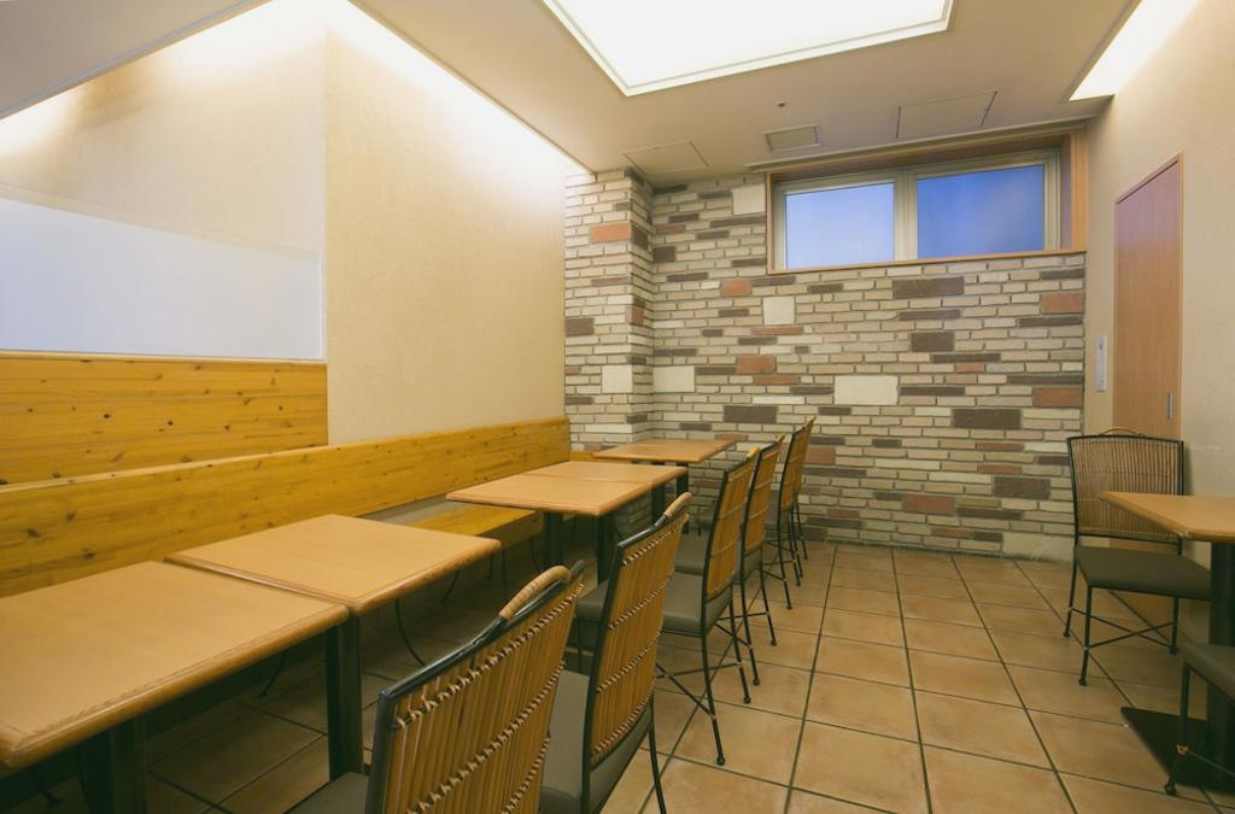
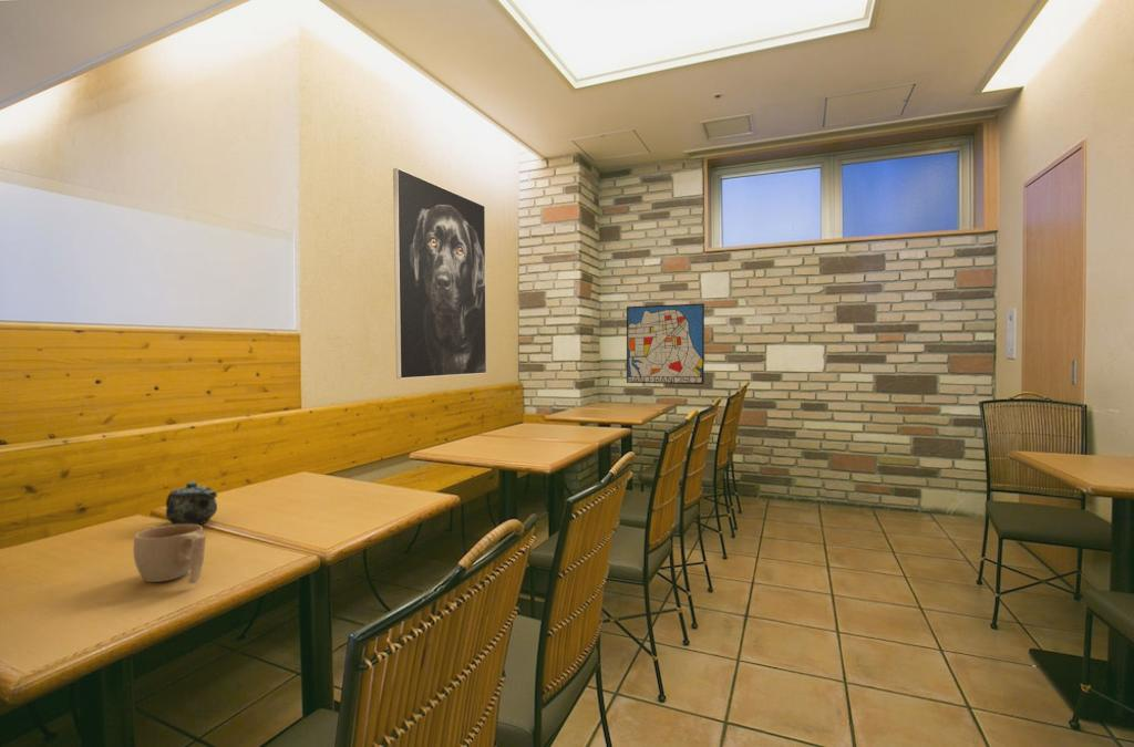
+ wall art (663, 344)
+ chinaware (190, 501)
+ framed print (445, 282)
+ cup (174, 554)
